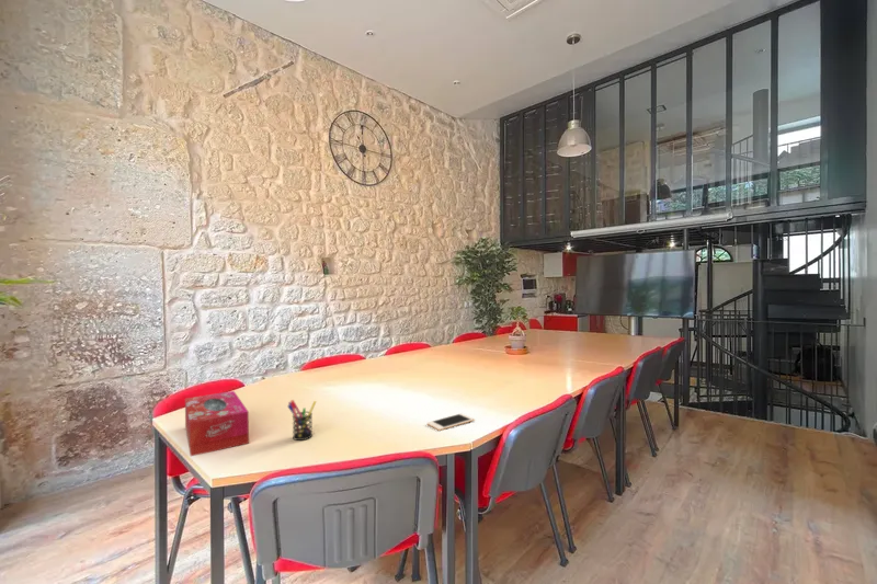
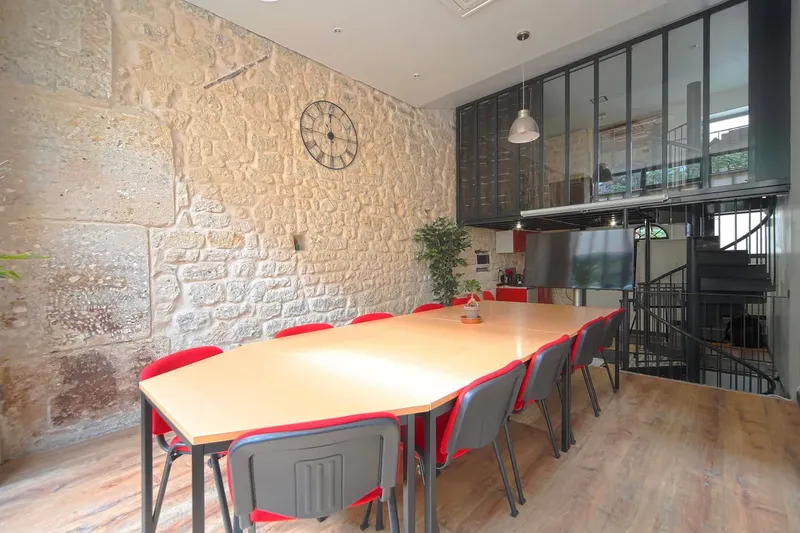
- tissue box (215, 419)
- pen holder (301, 417)
- cell phone (451, 421)
